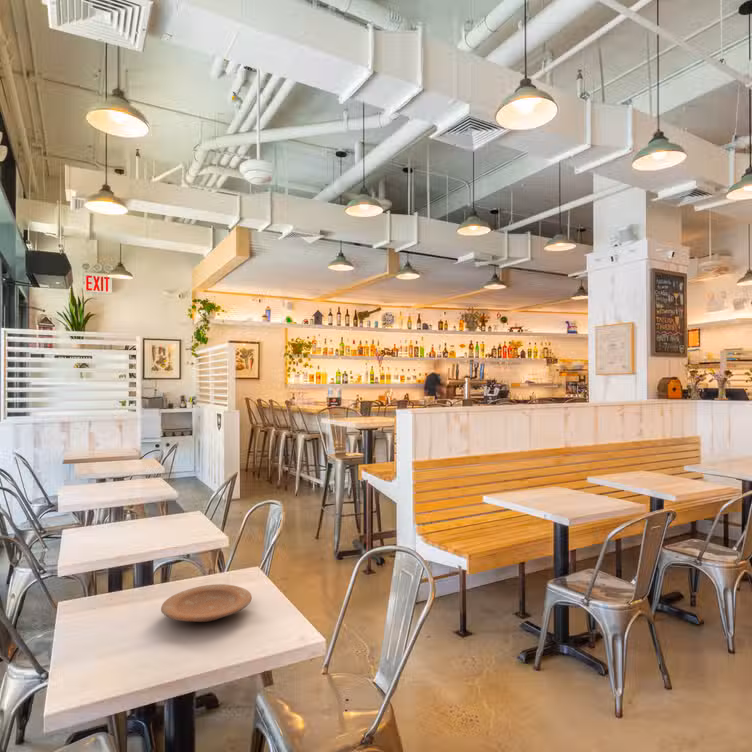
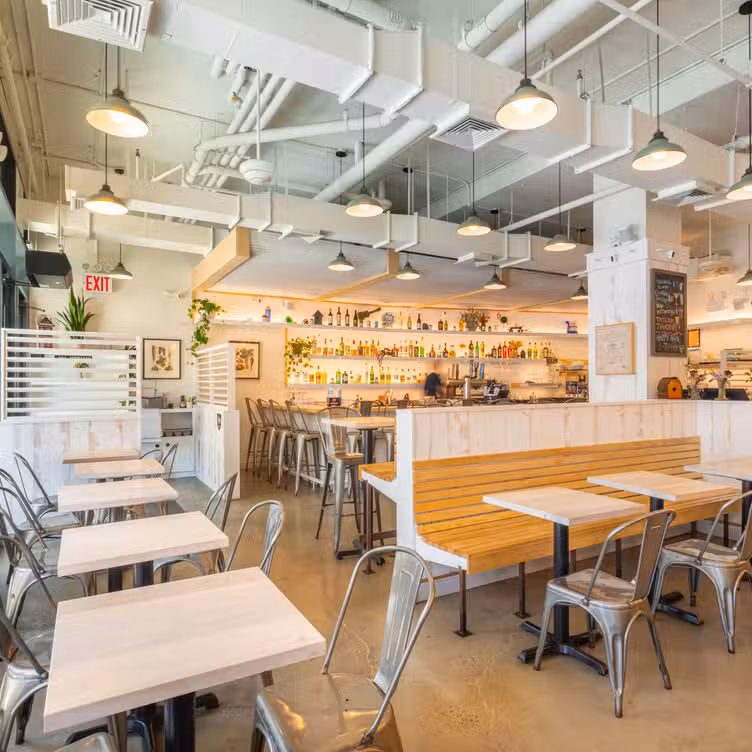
- plate (207, 606)
